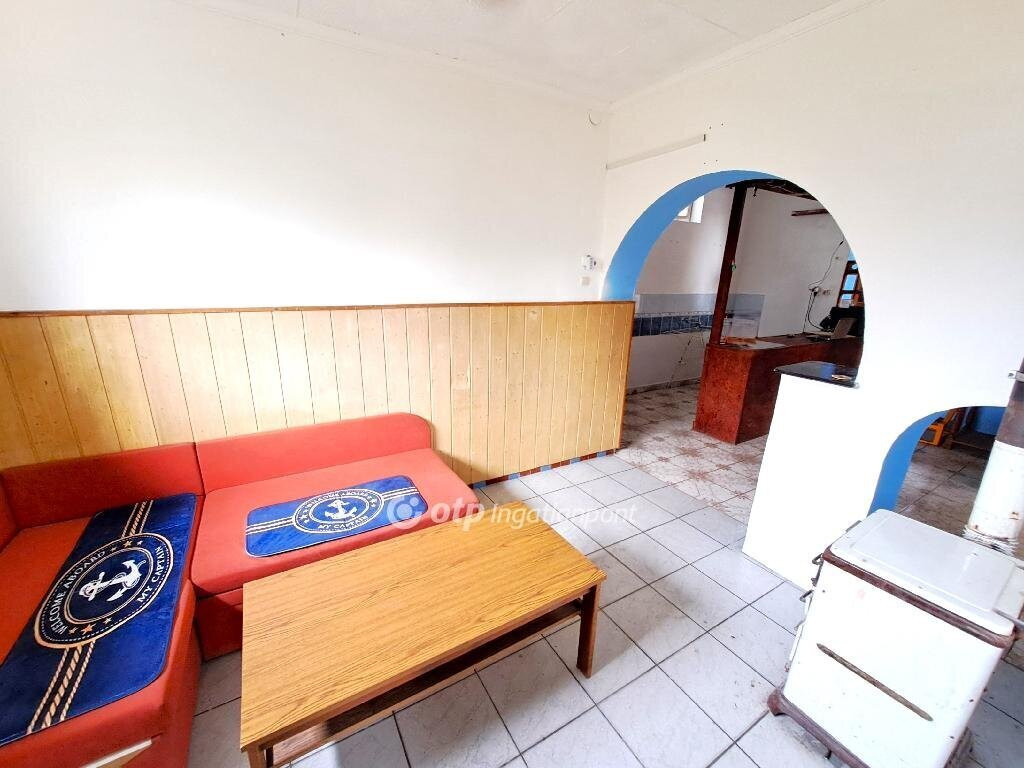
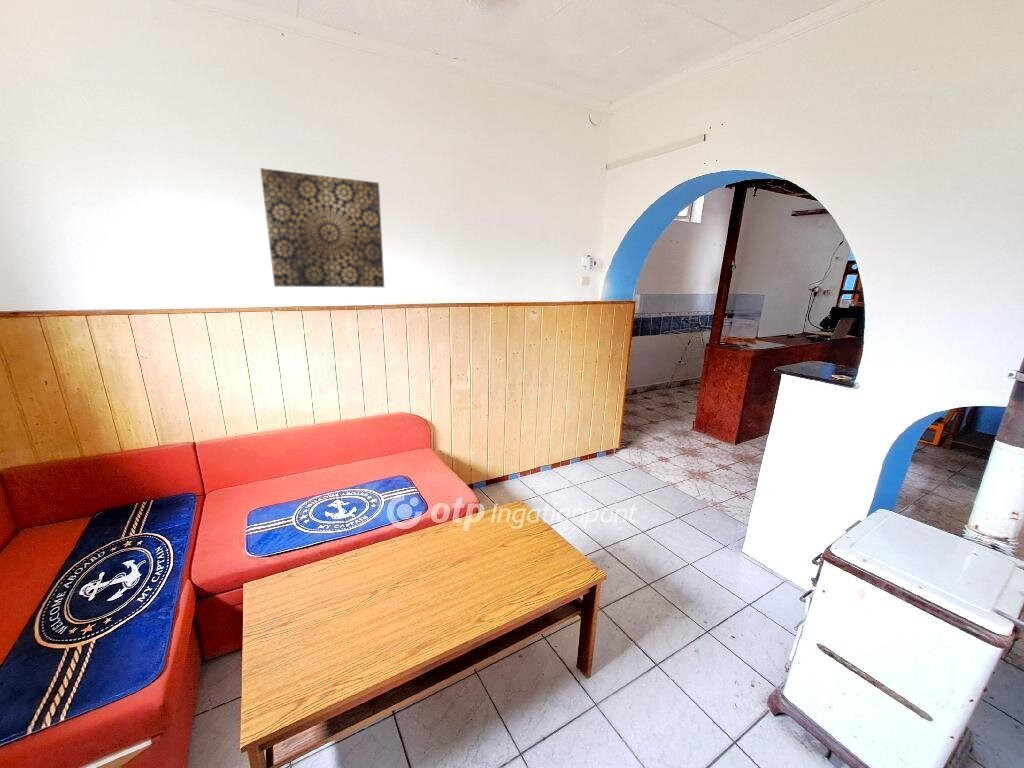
+ wall art (327, 233)
